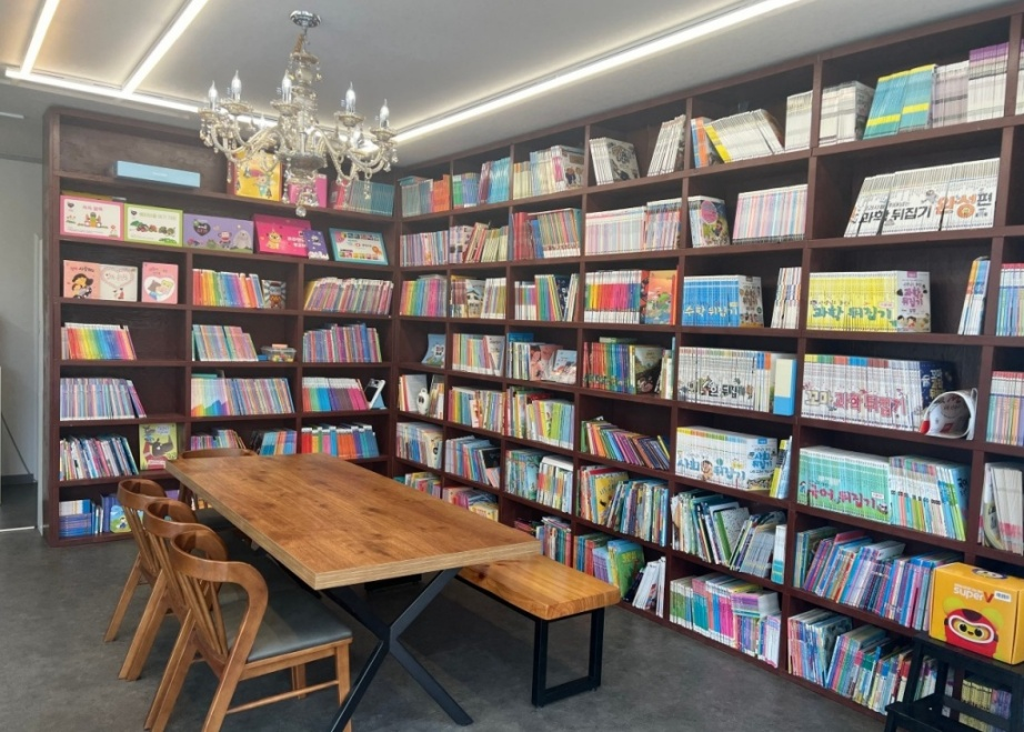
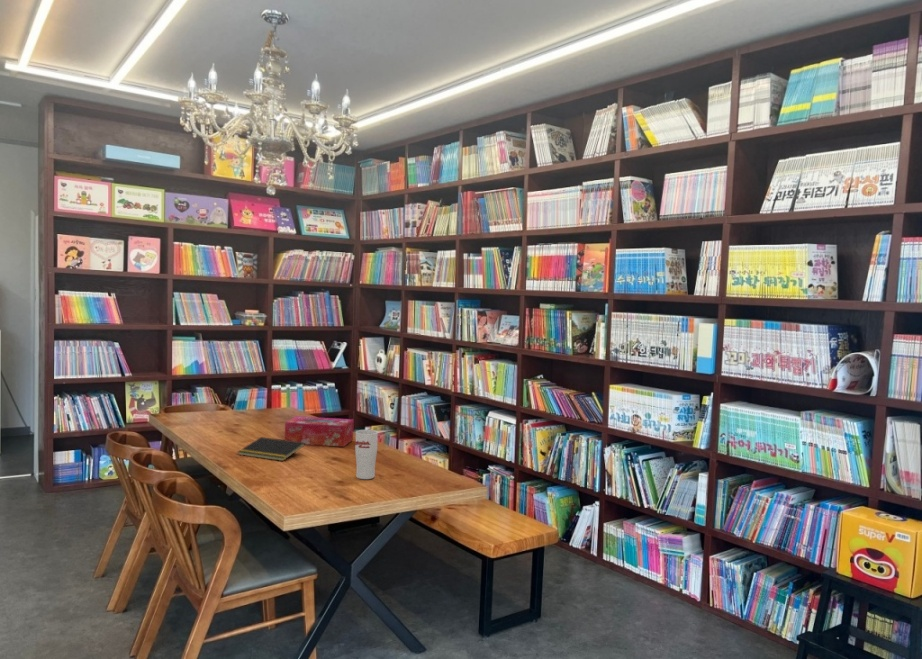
+ notepad (271, 448)
+ tissue box (319, 431)
+ cup (366, 454)
